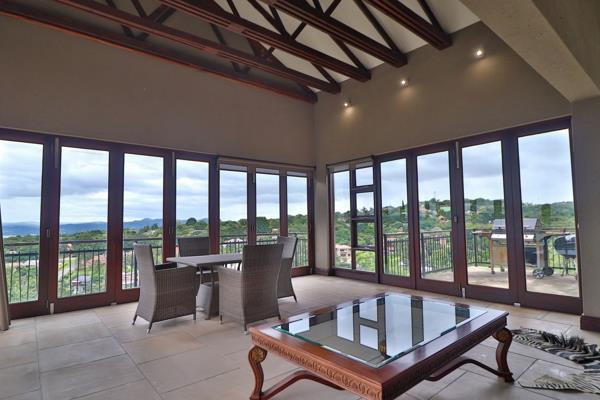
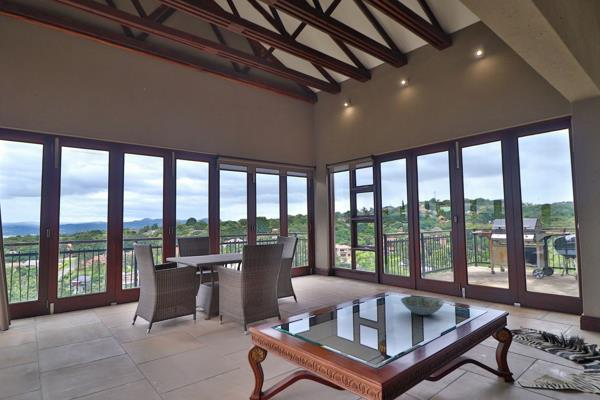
+ decorative bowl (422, 307)
